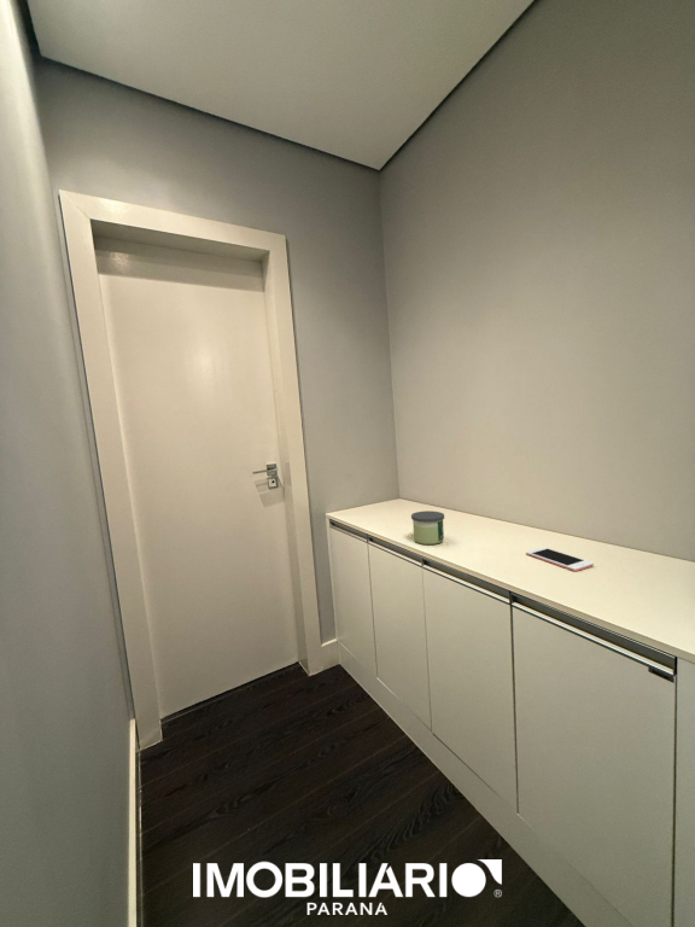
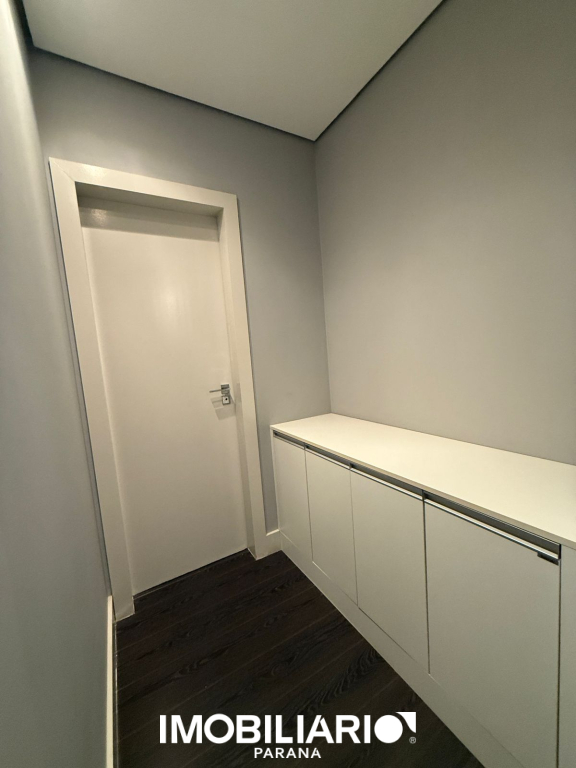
- candle (427, 527)
- cell phone (557, 558)
